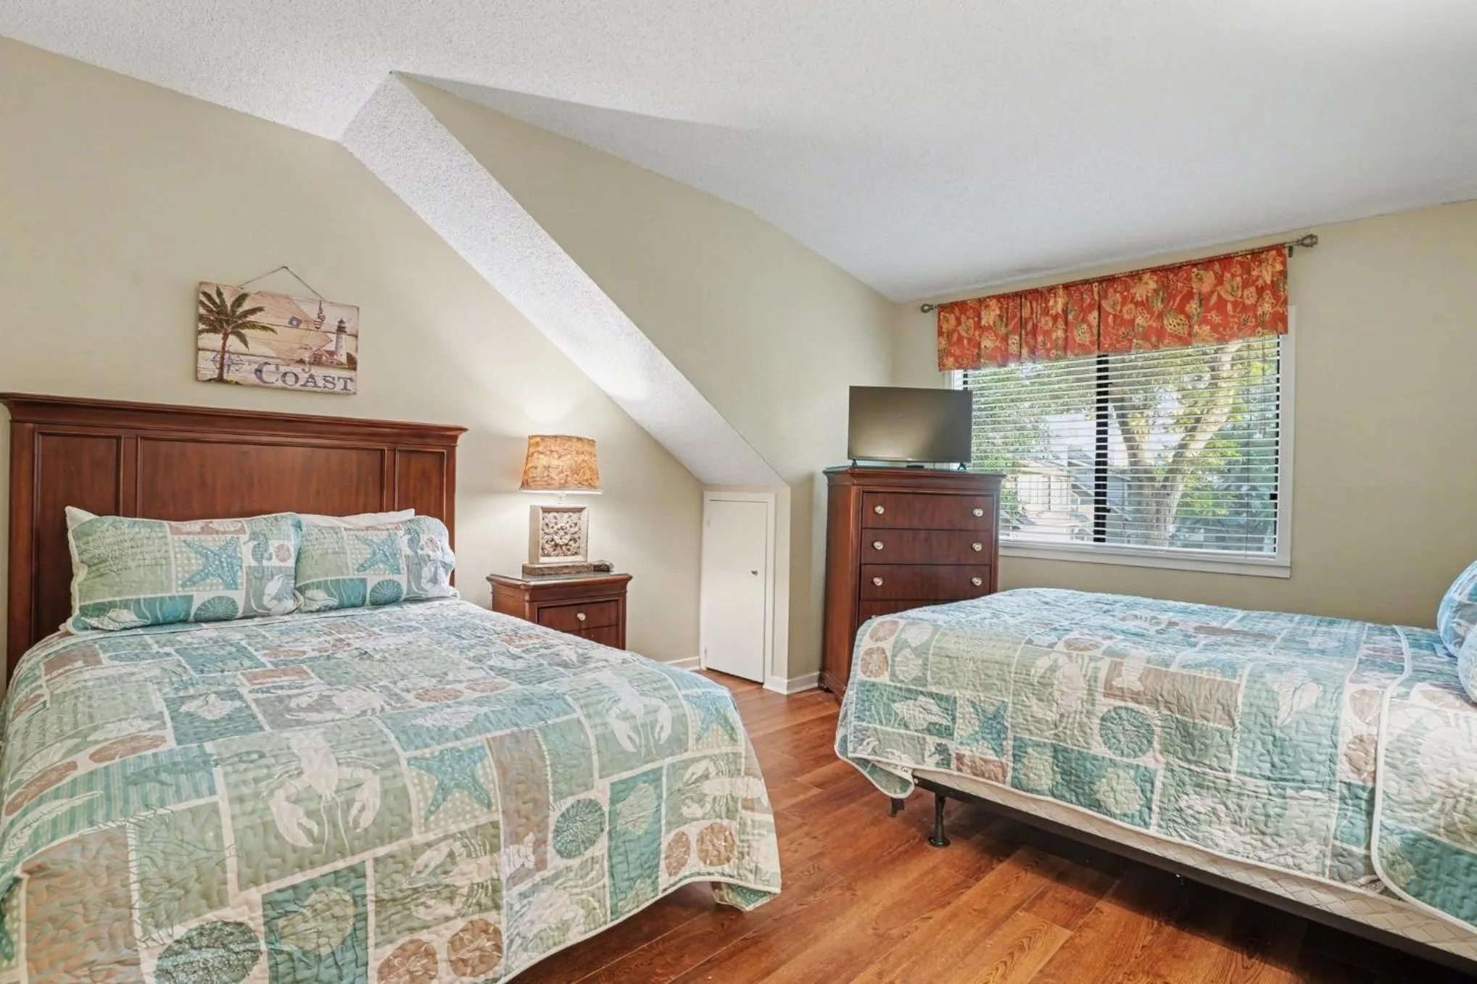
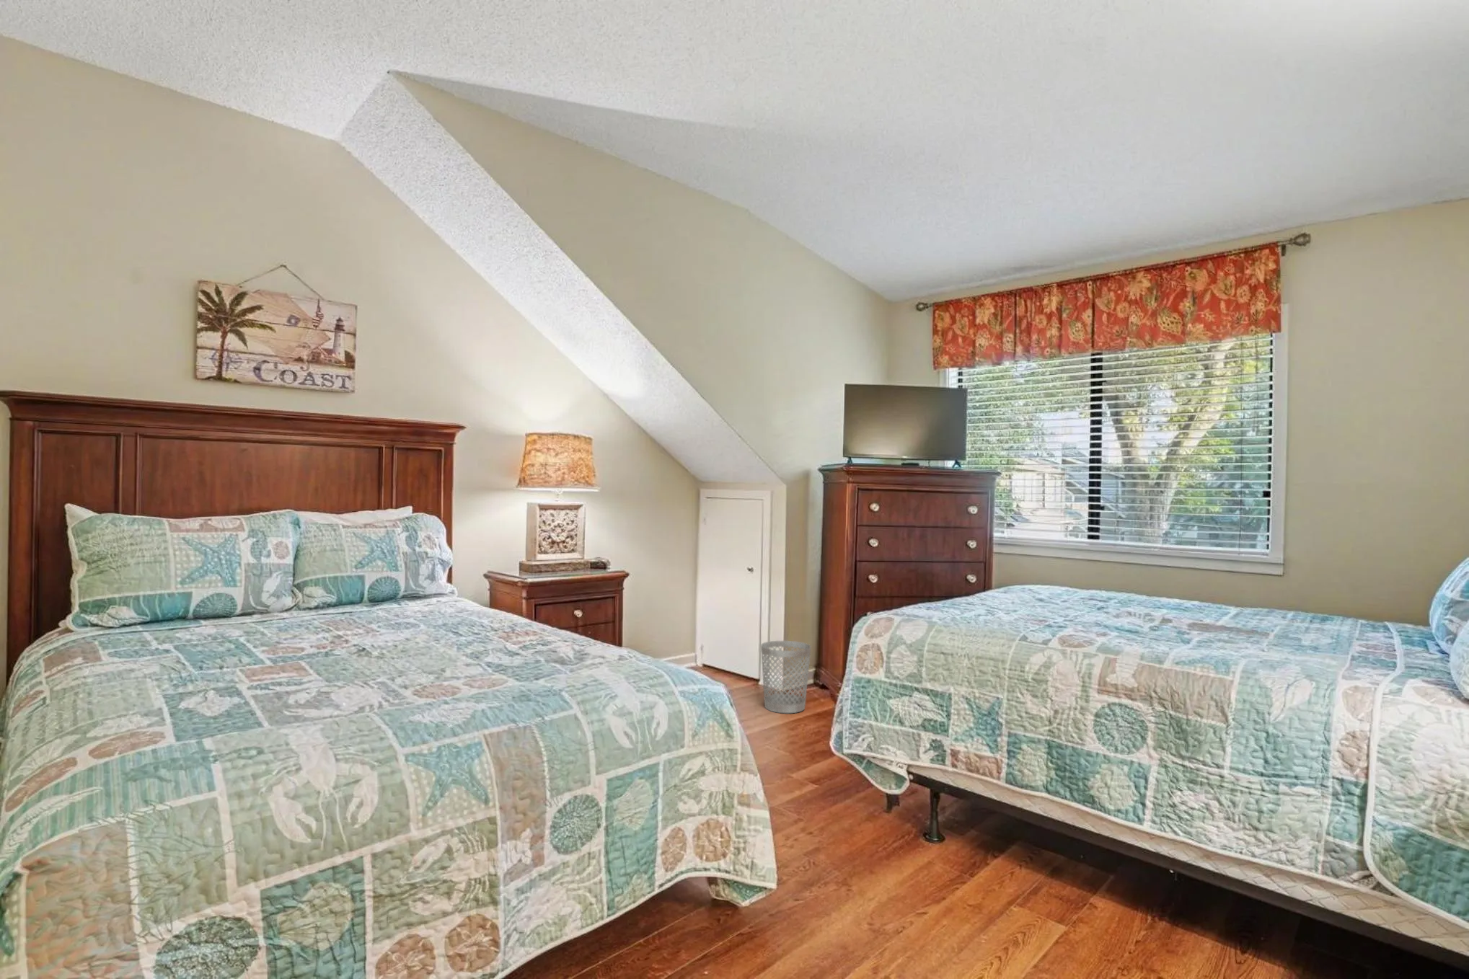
+ wastebasket (786, 676)
